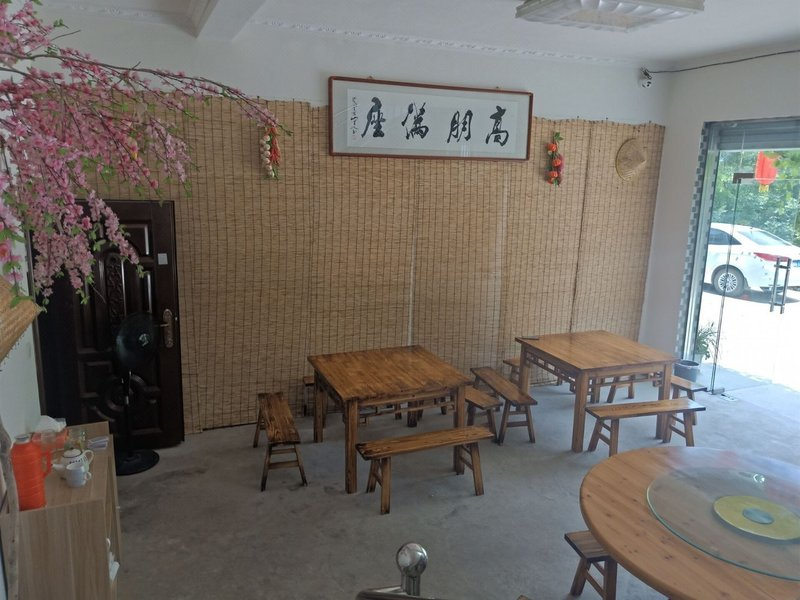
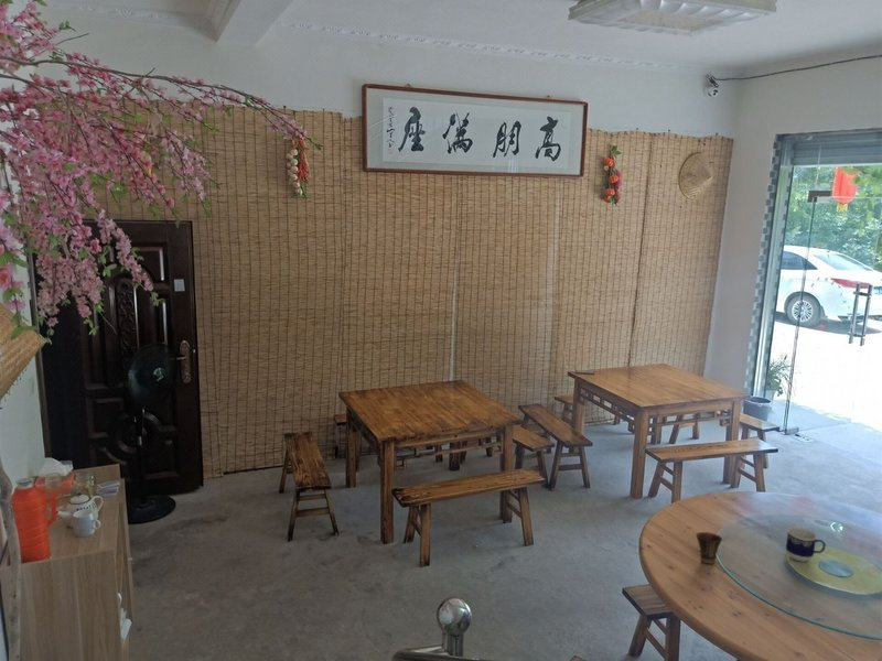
+ cup (805, 546)
+ cup (707, 548)
